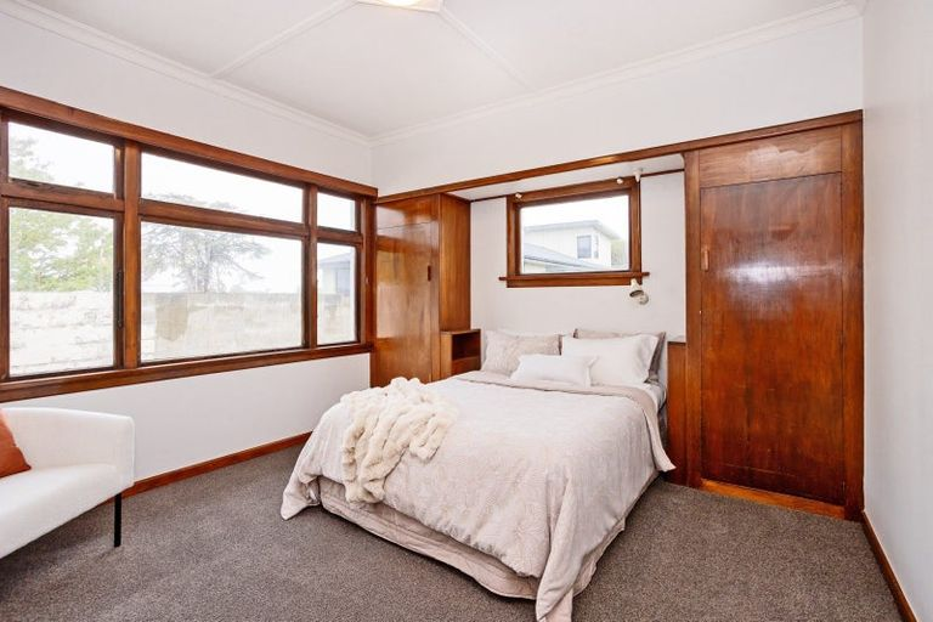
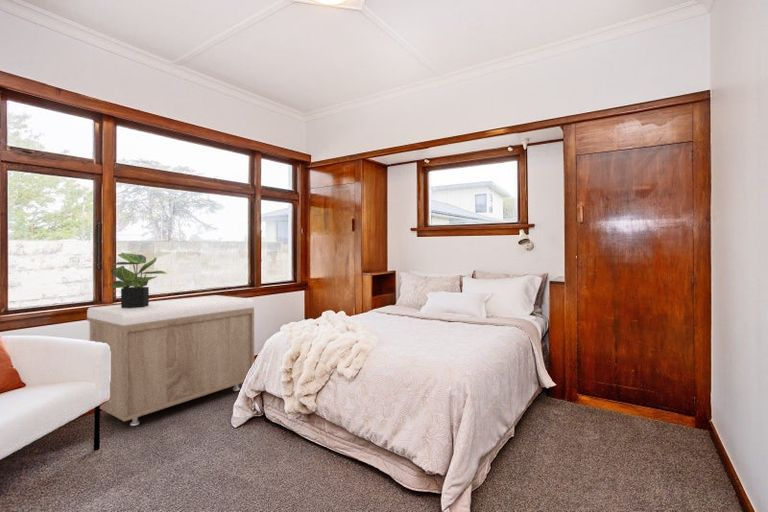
+ potted plant (138, 279)
+ storage bench (177, 351)
